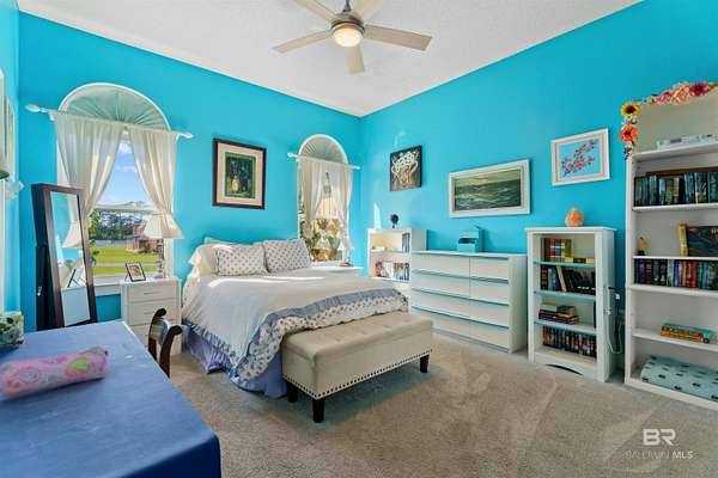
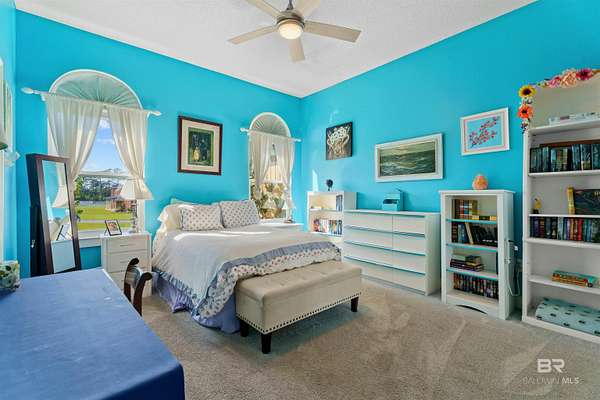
- pencil case (57, 368)
